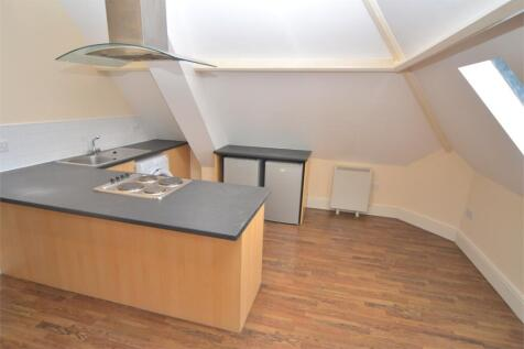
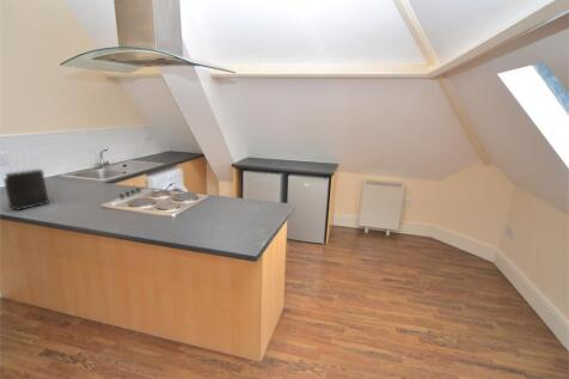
+ knife block (24, 179)
